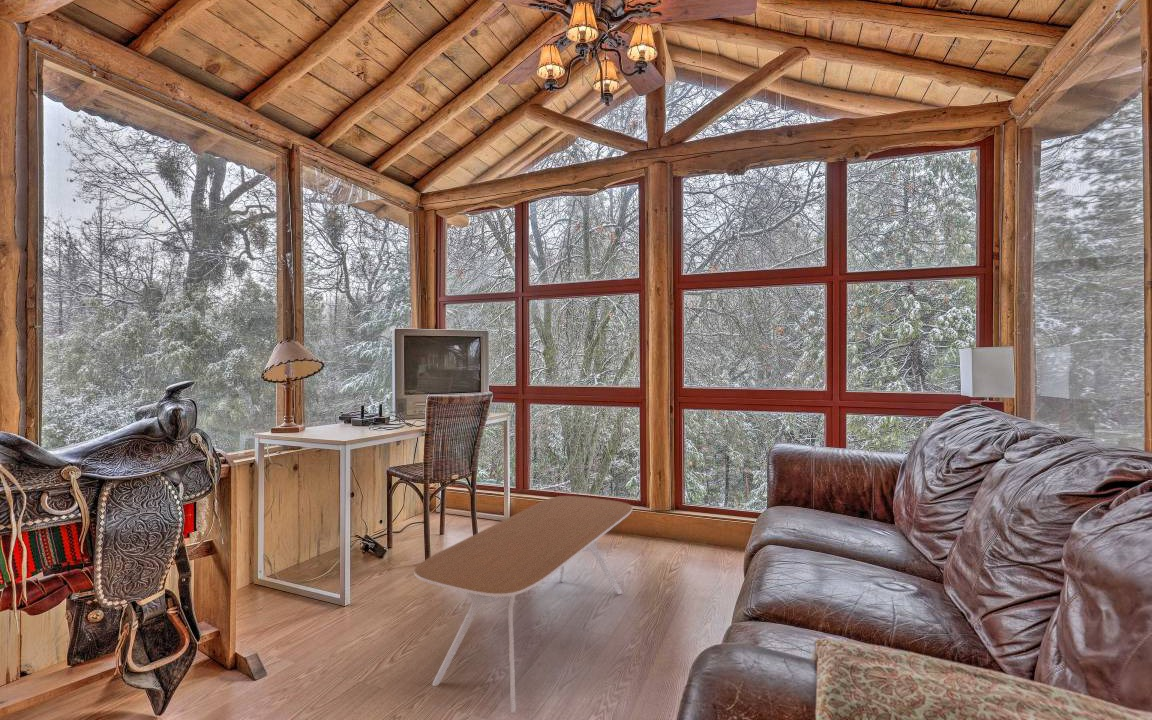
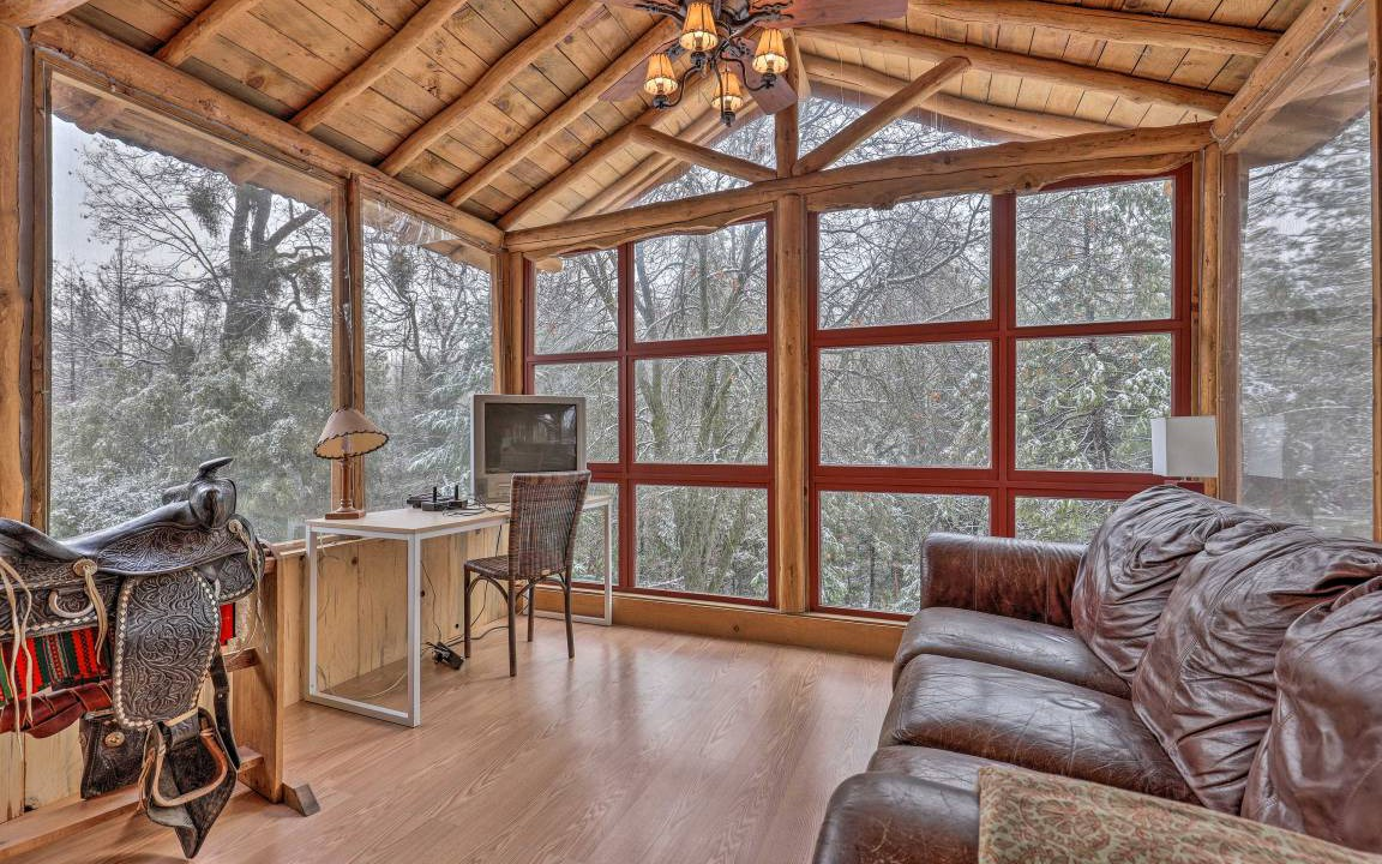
- coffee table (542, 581)
